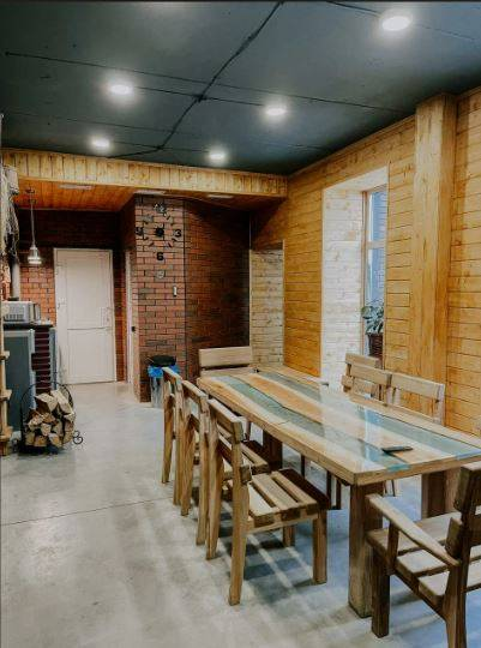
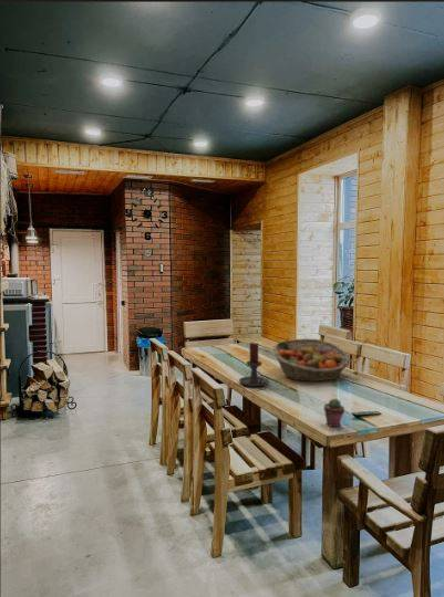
+ fruit basket (310, 359)
+ candle holder (256, 364)
+ potted succulent (333, 411)
